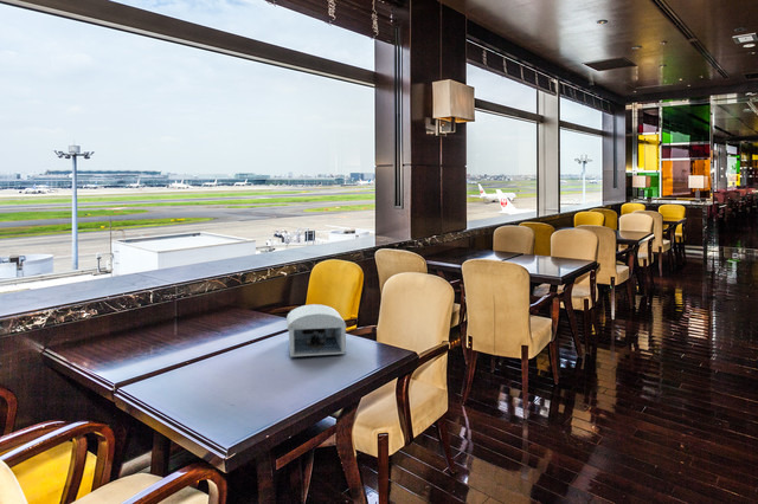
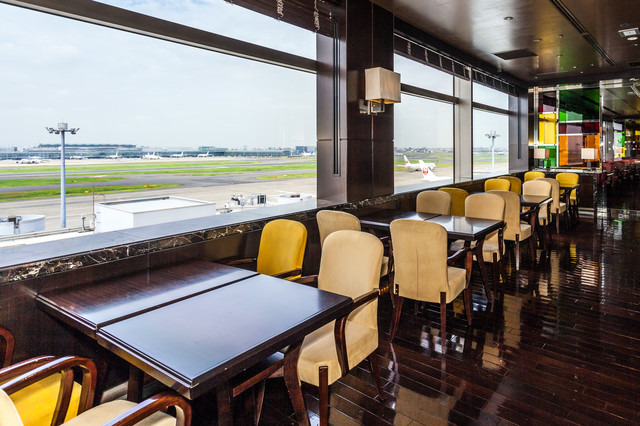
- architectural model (315, 328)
